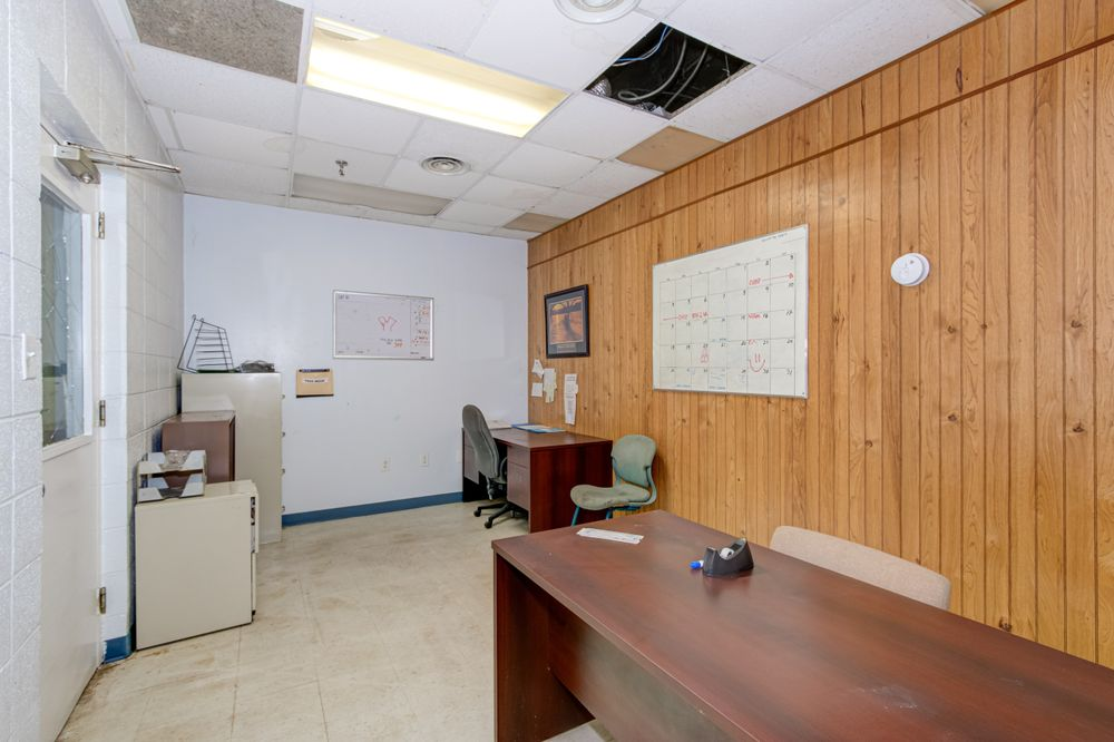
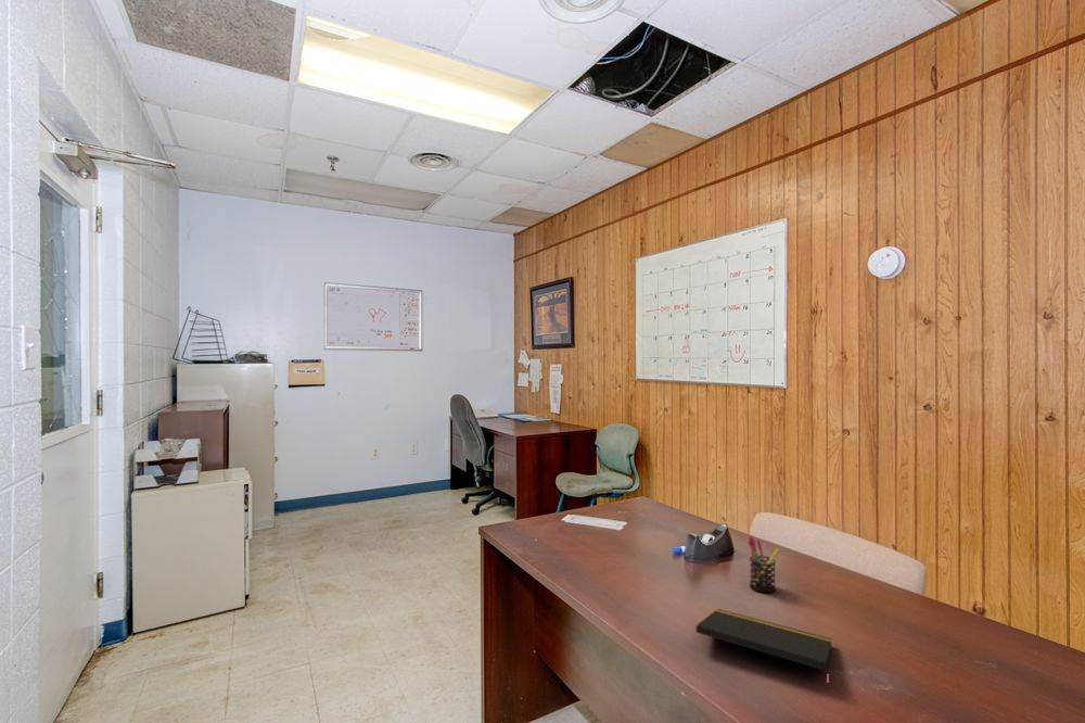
+ notepad (764, 635)
+ pen holder (760, 563)
